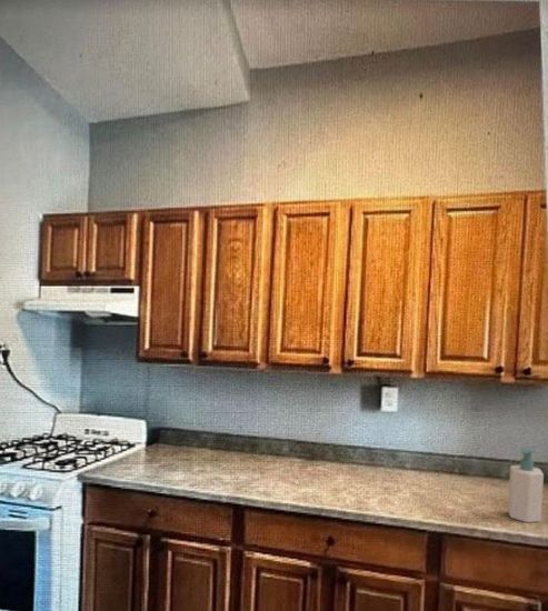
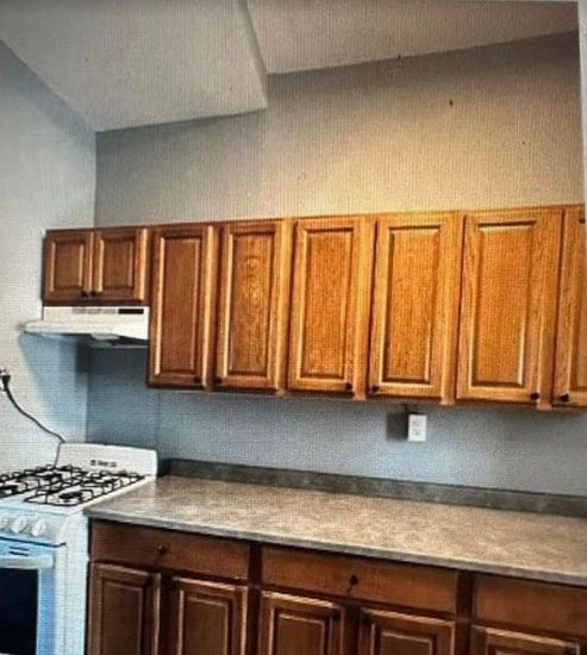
- soap bottle (526, 482)
